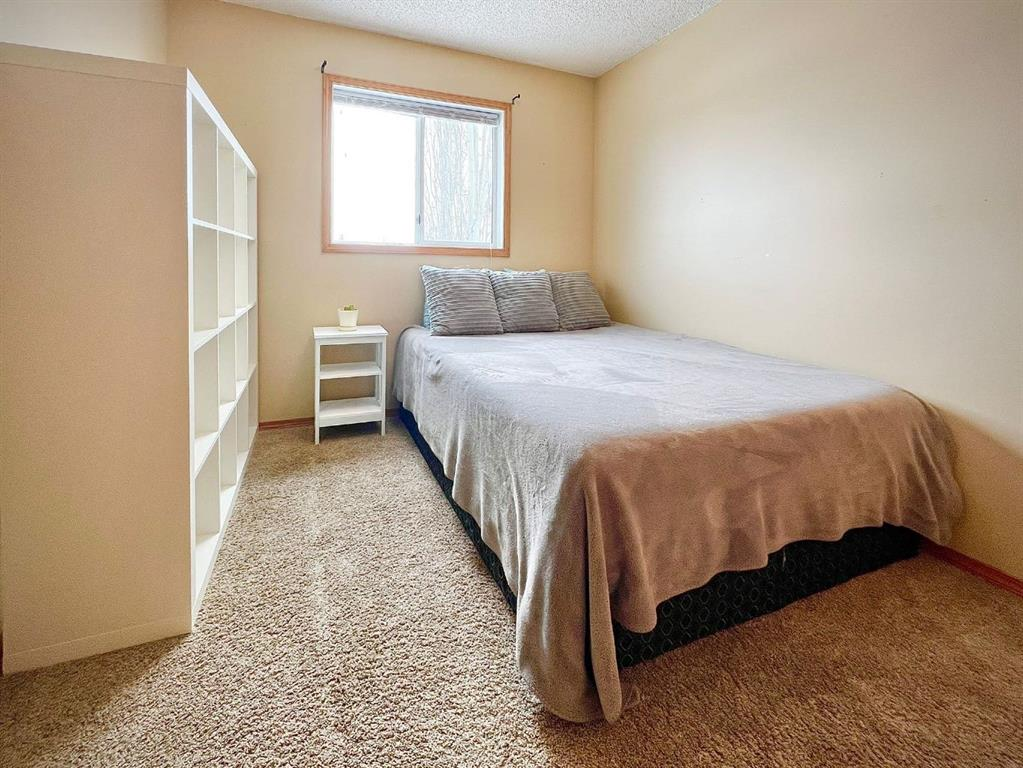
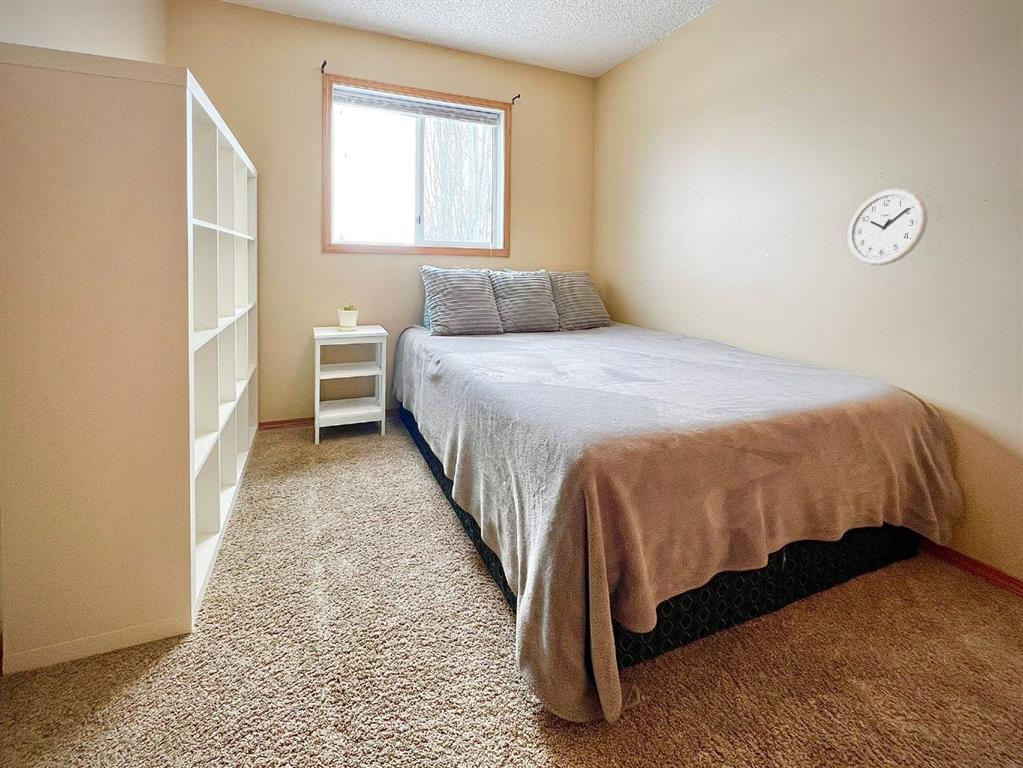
+ wall clock (884, 227)
